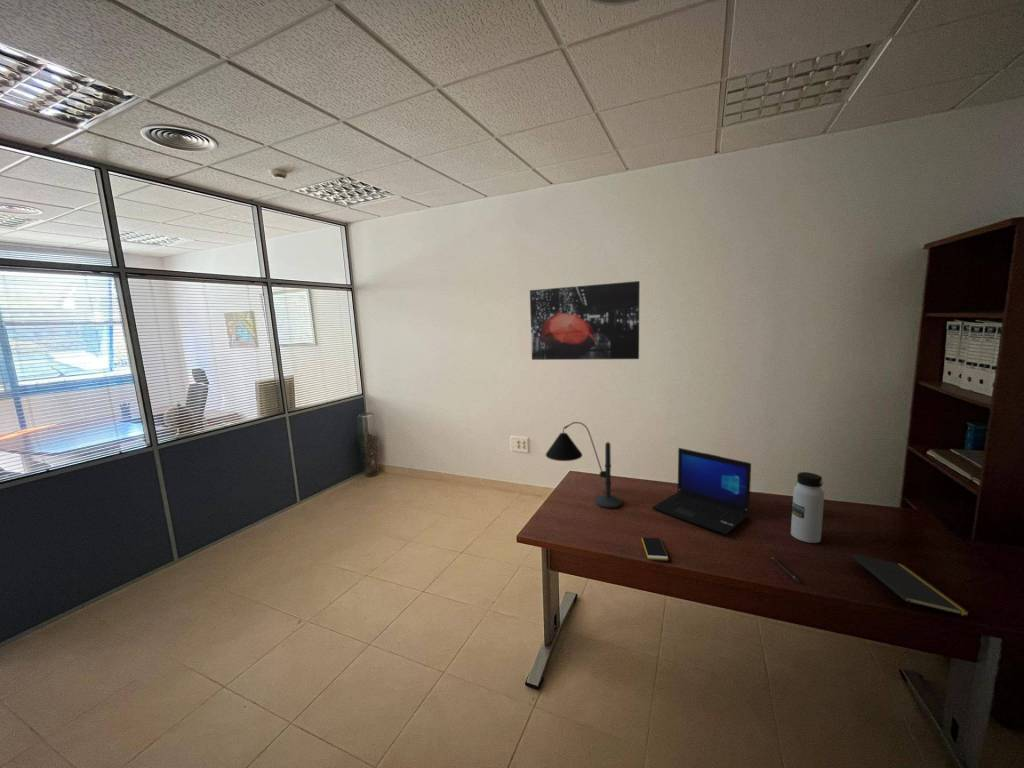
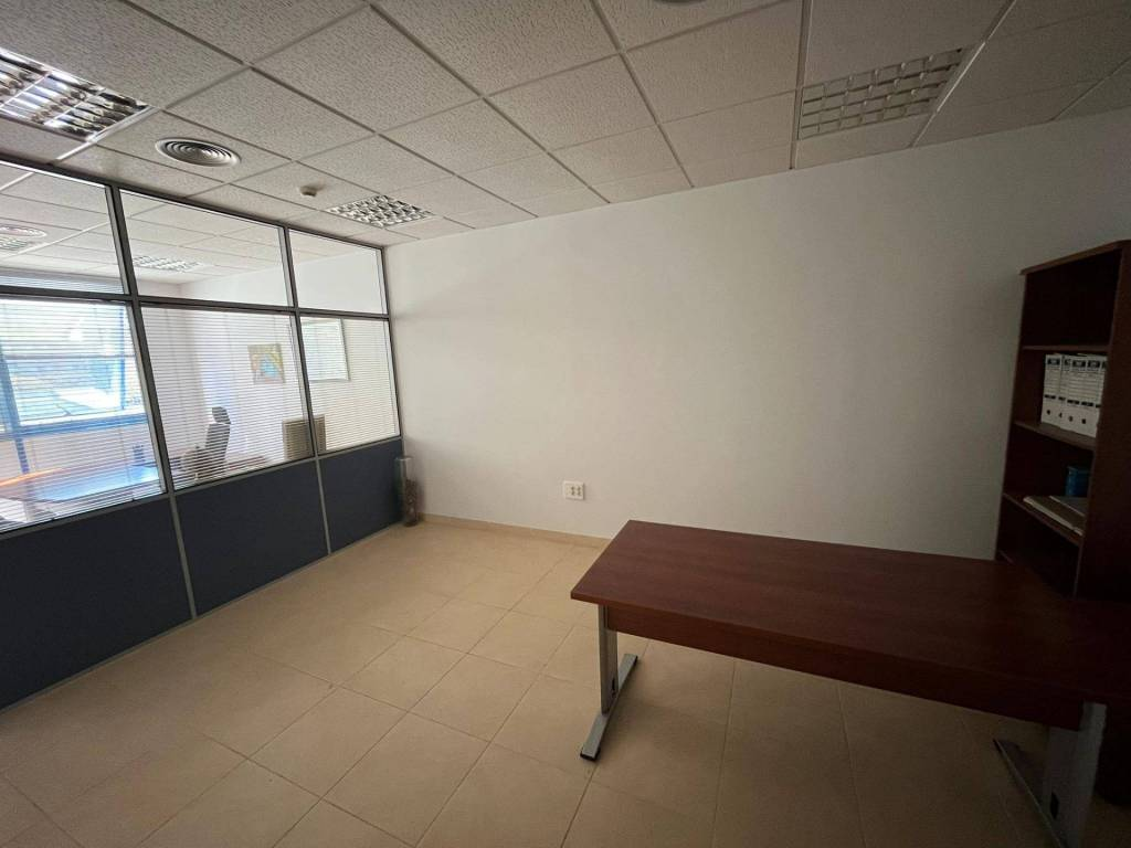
- pen (785, 569)
- laptop (700, 486)
- smartphone (654, 548)
- wall art (582, 323)
- desk lamp (580, 457)
- water bottle (807, 506)
- notepad (905, 582)
